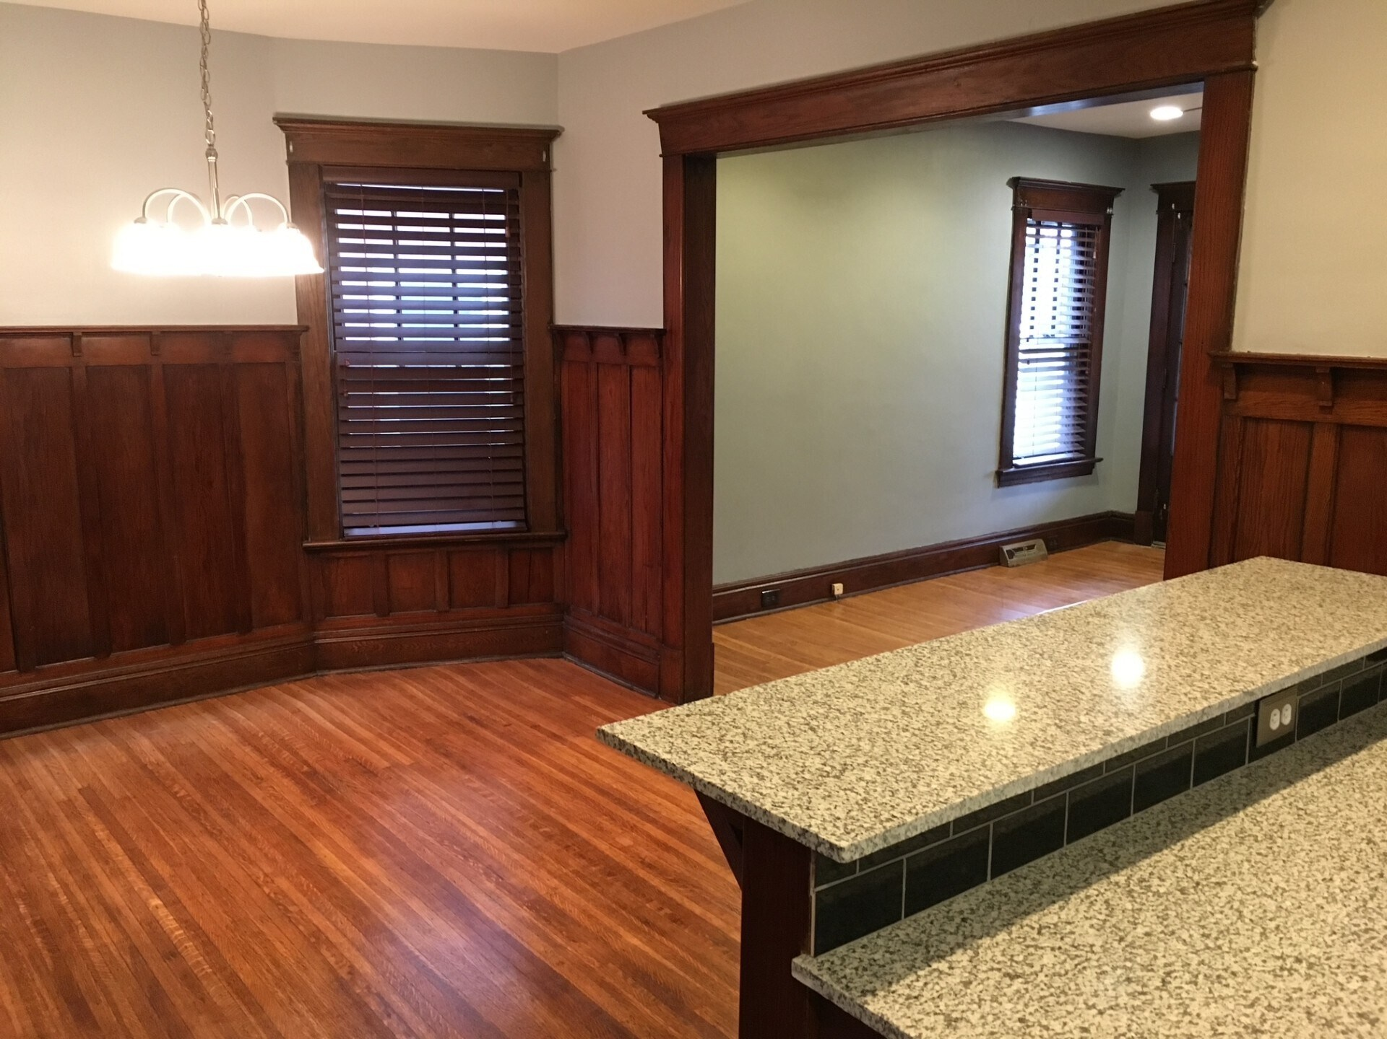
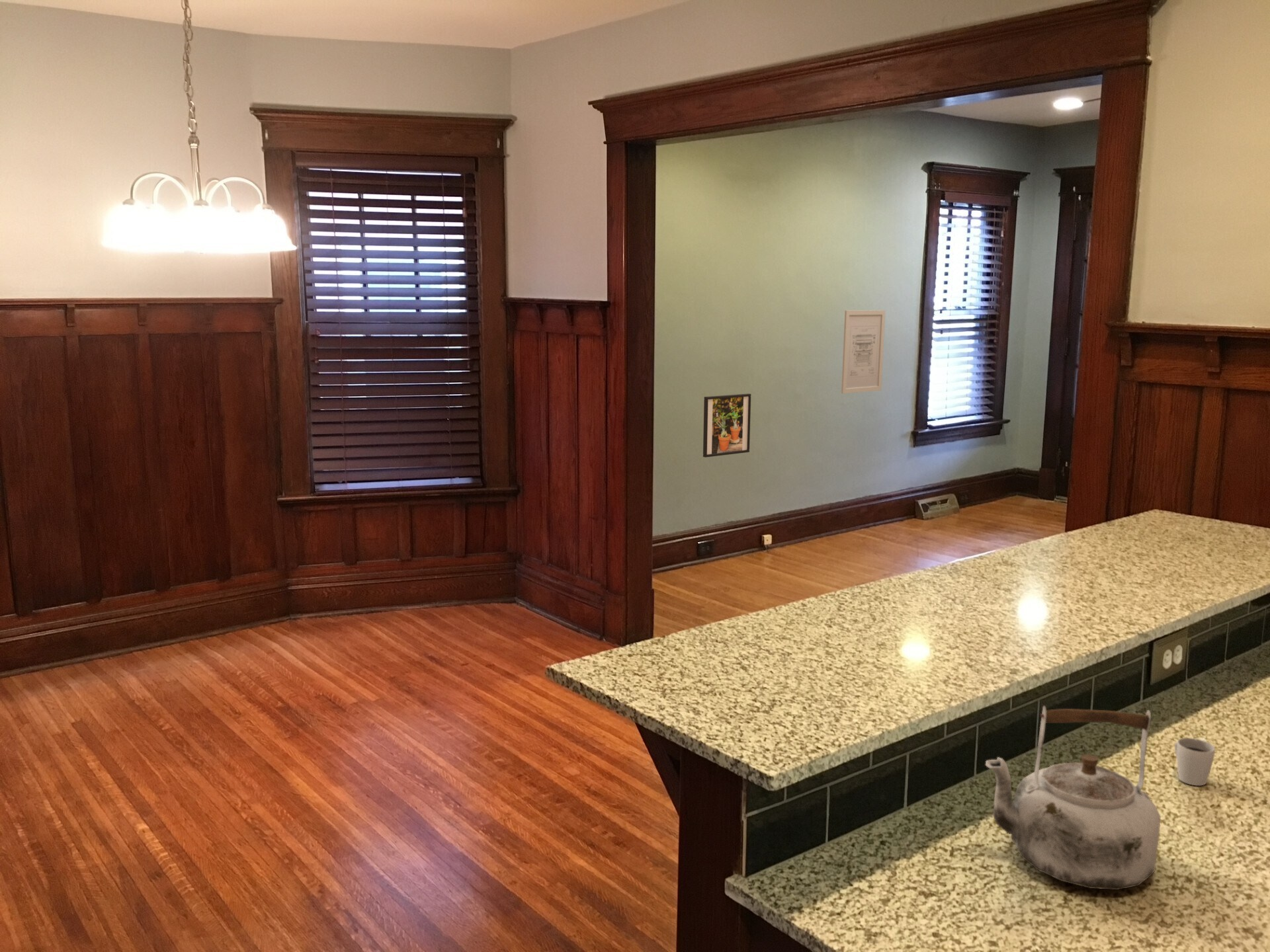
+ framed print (727, 424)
+ cup (1191, 748)
+ wall art (863, 351)
+ kettle (1070, 785)
